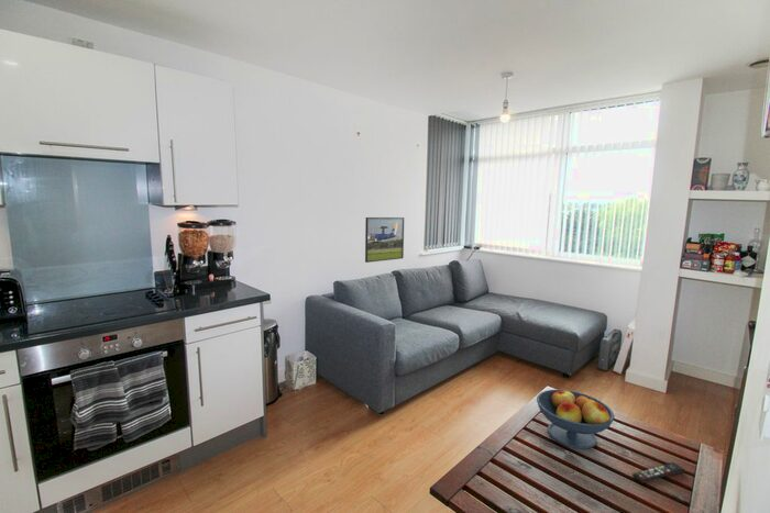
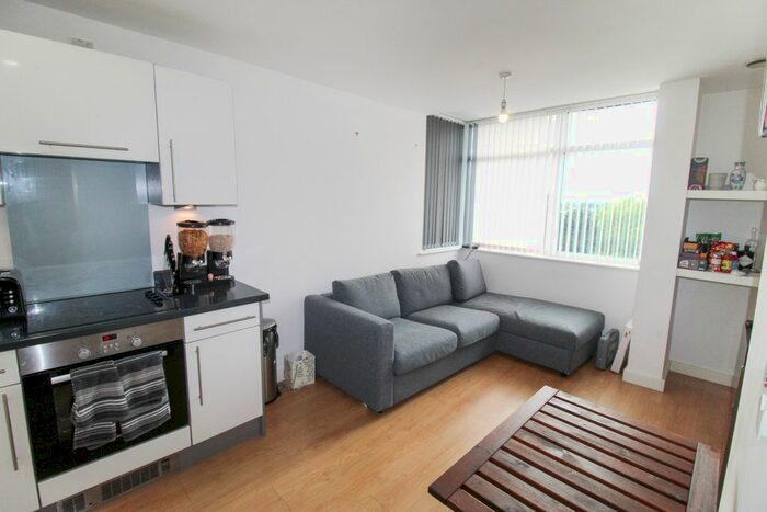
- fruit bowl (573, 415)
- remote control (658, 471)
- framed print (385, 238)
